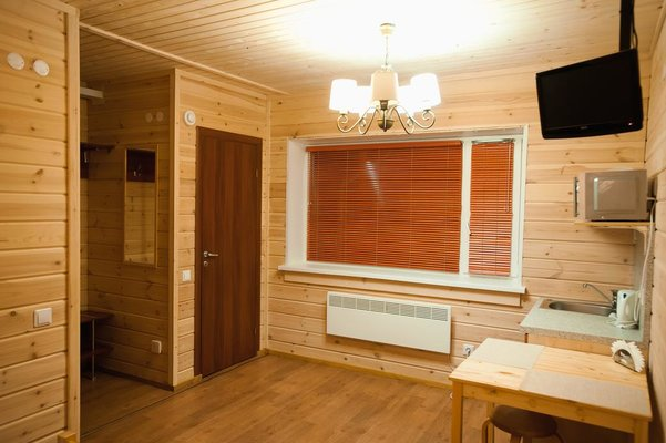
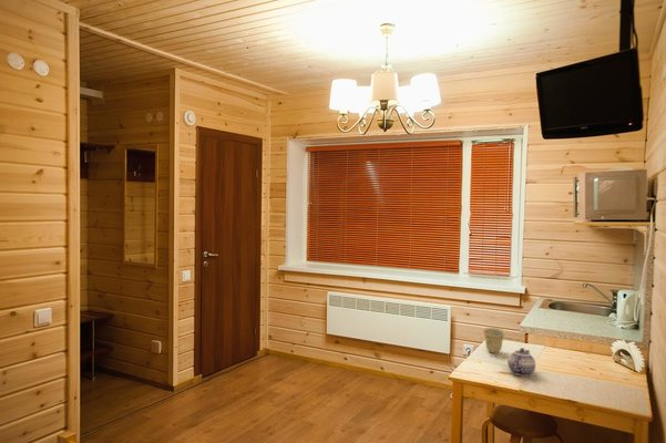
+ teapot (521, 360)
+ cup (493, 341)
